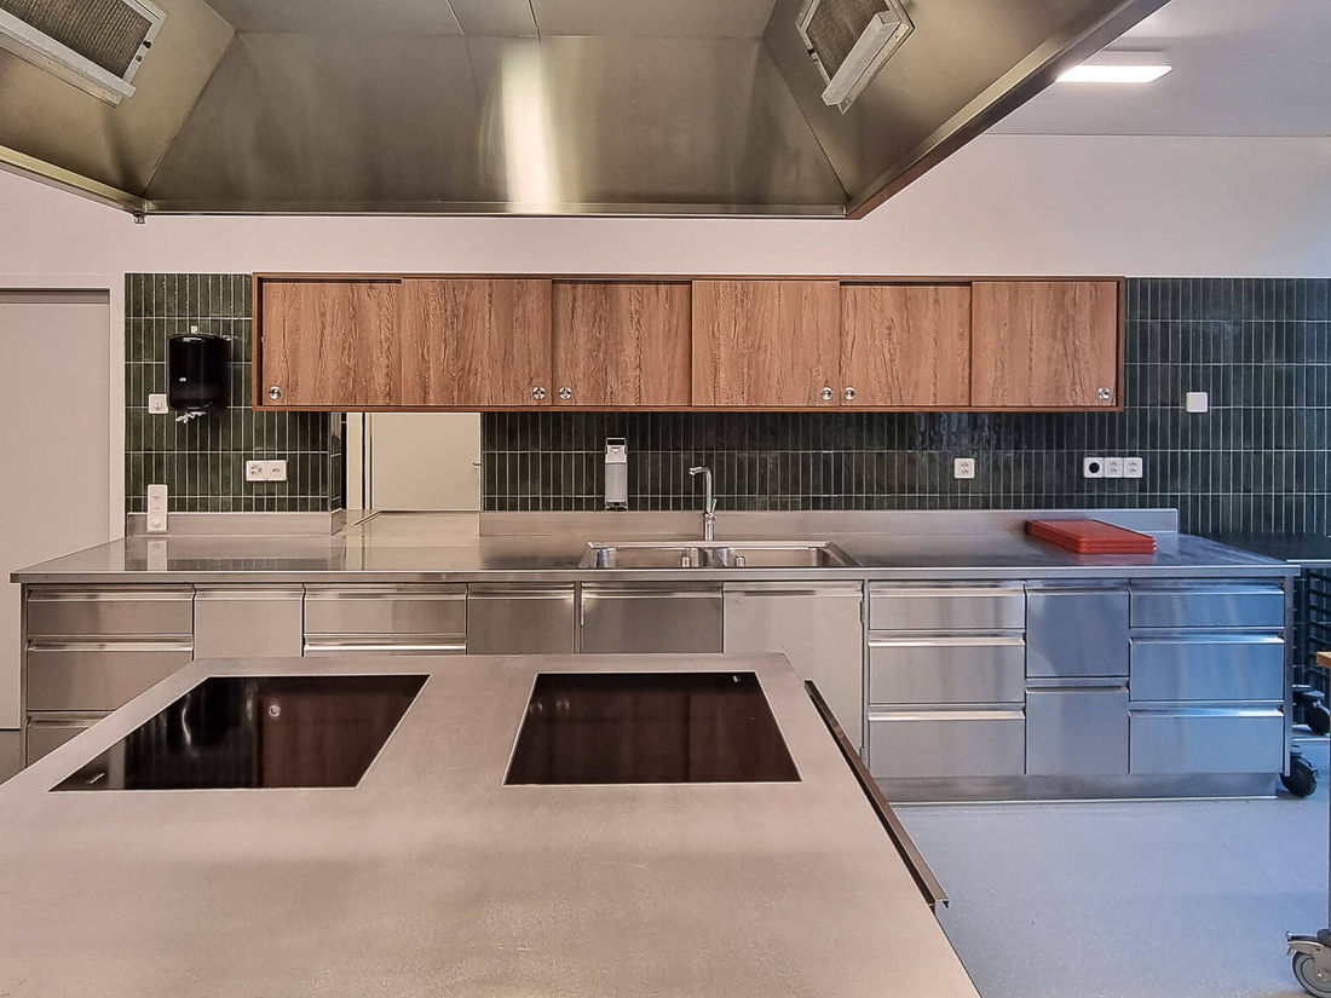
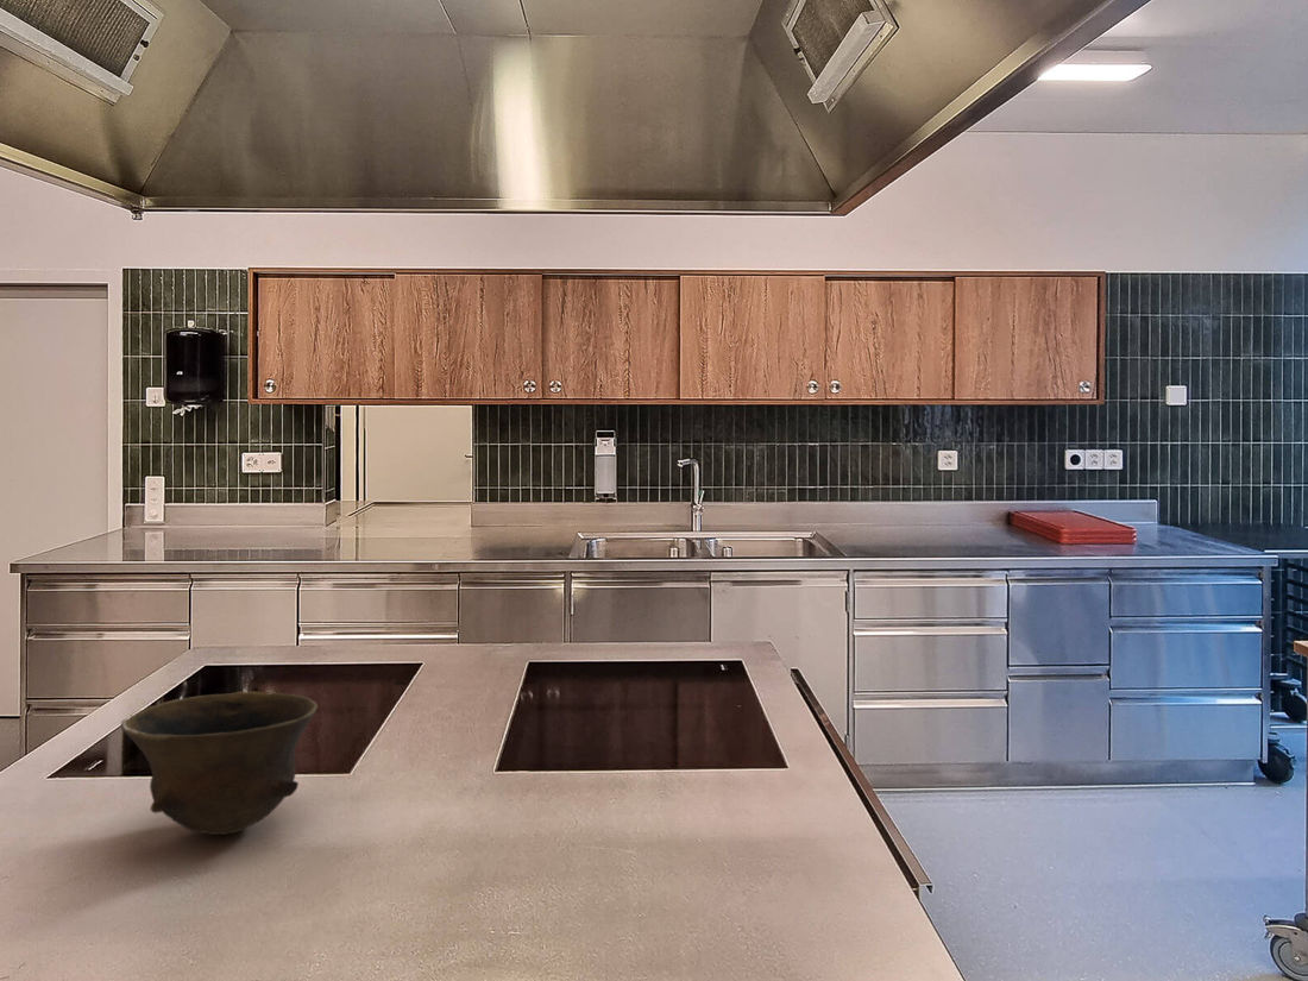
+ bowl (225, 769)
